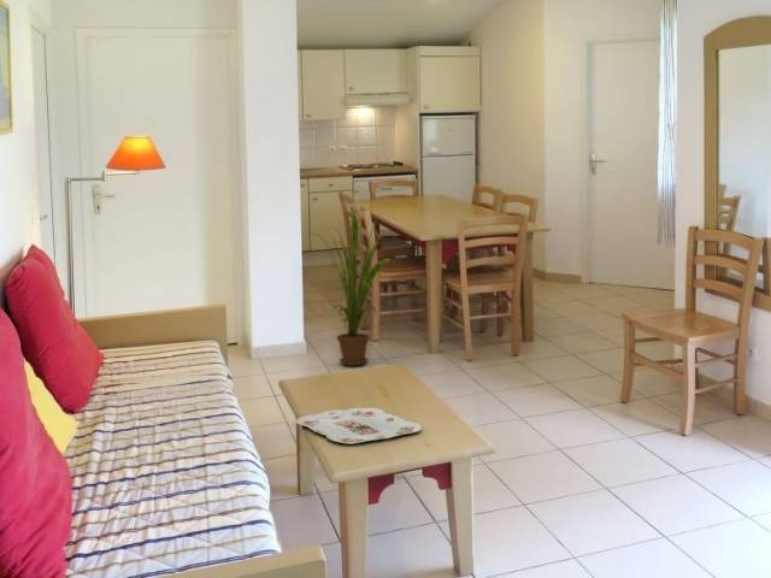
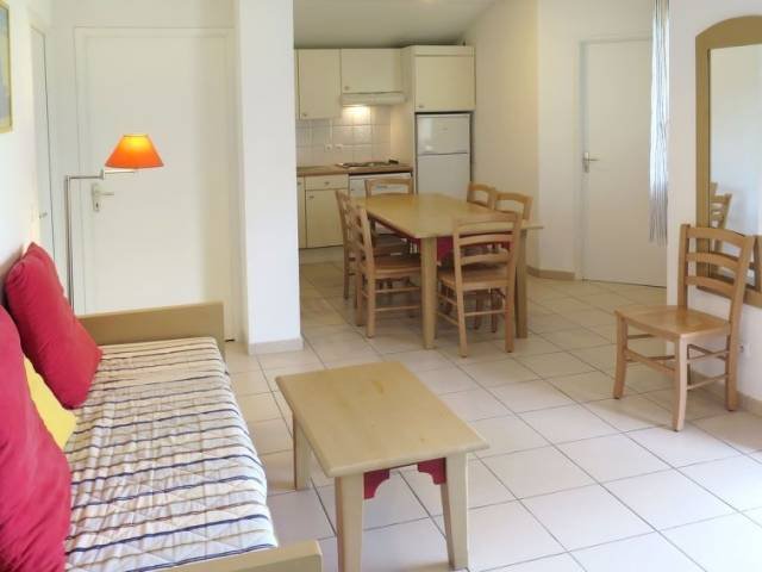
- serving tray (357, 425)
- house plant (348, 287)
